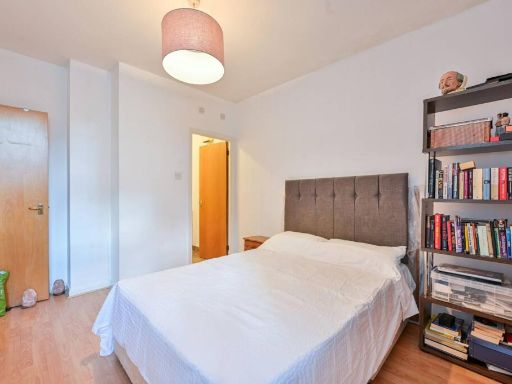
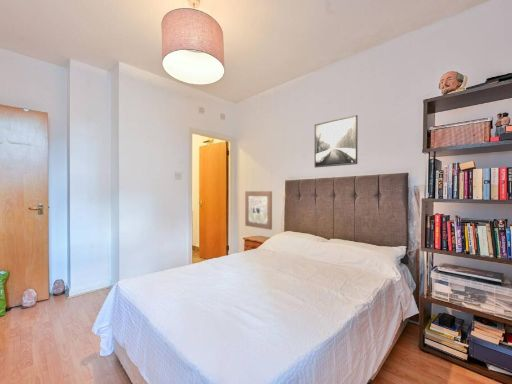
+ wall art (257, 209)
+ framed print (334, 143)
